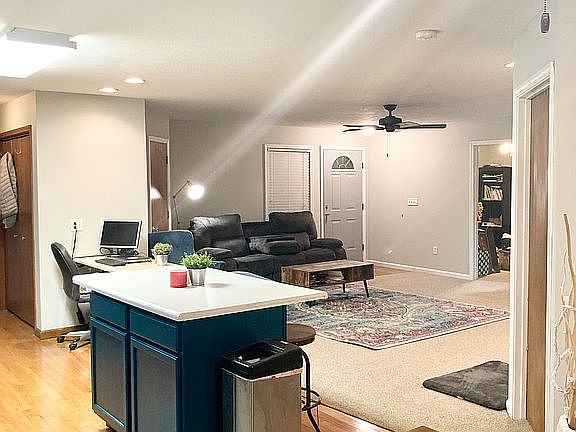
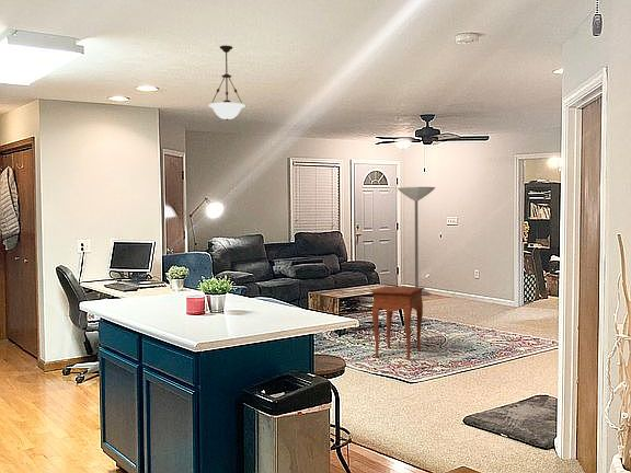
+ side table (391, 321)
+ floor lamp (416, 240)
+ pendant light (226, 83)
